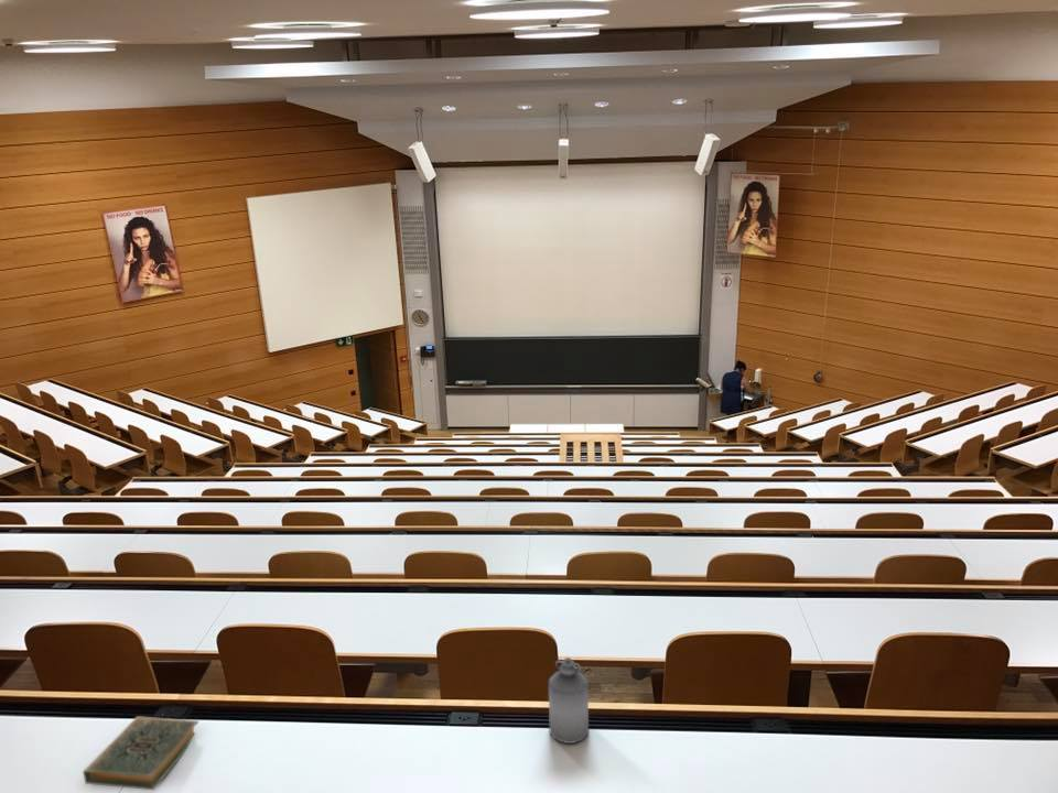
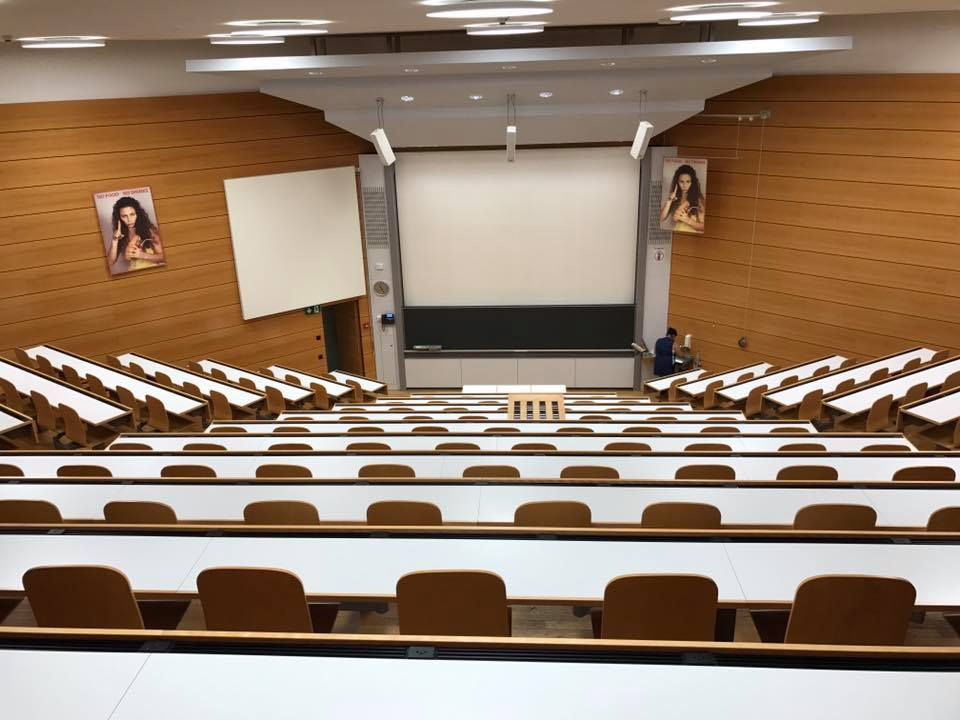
- hardback book (144, 750)
- bottle (568, 694)
